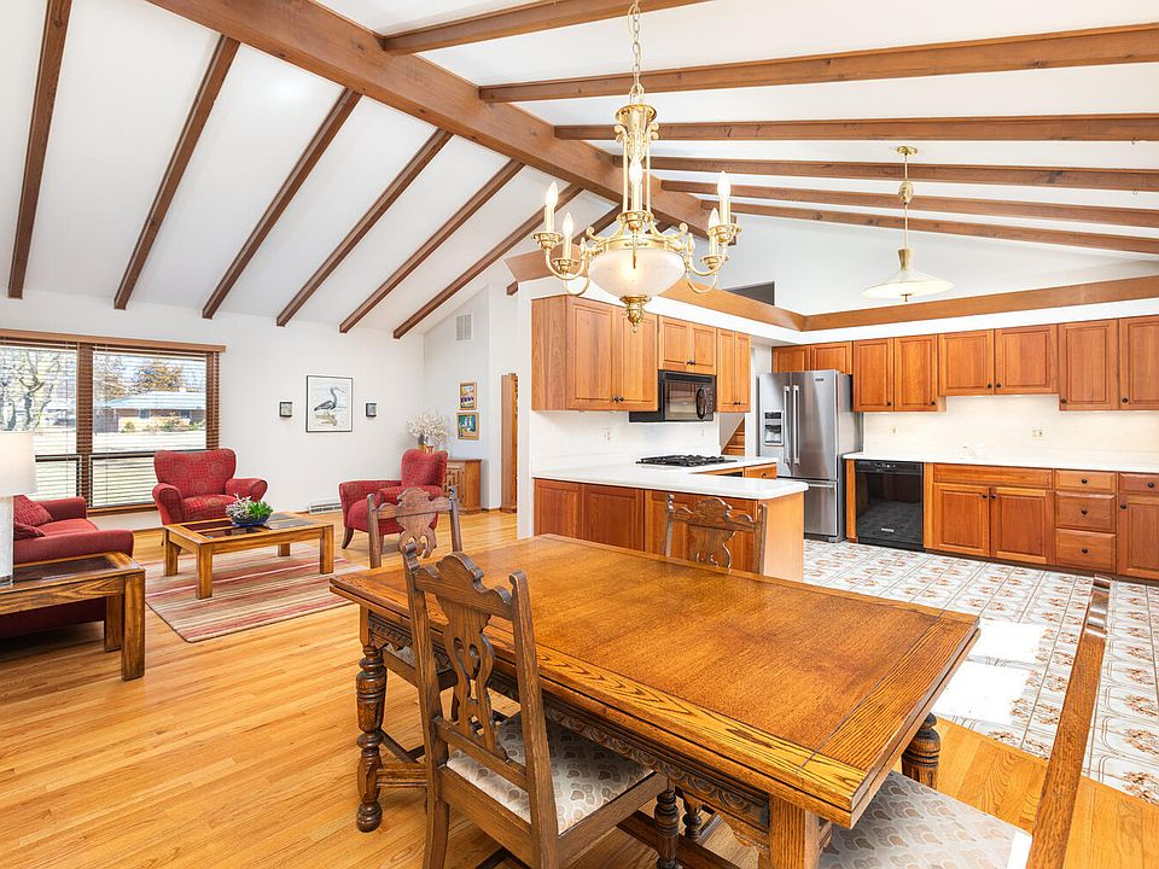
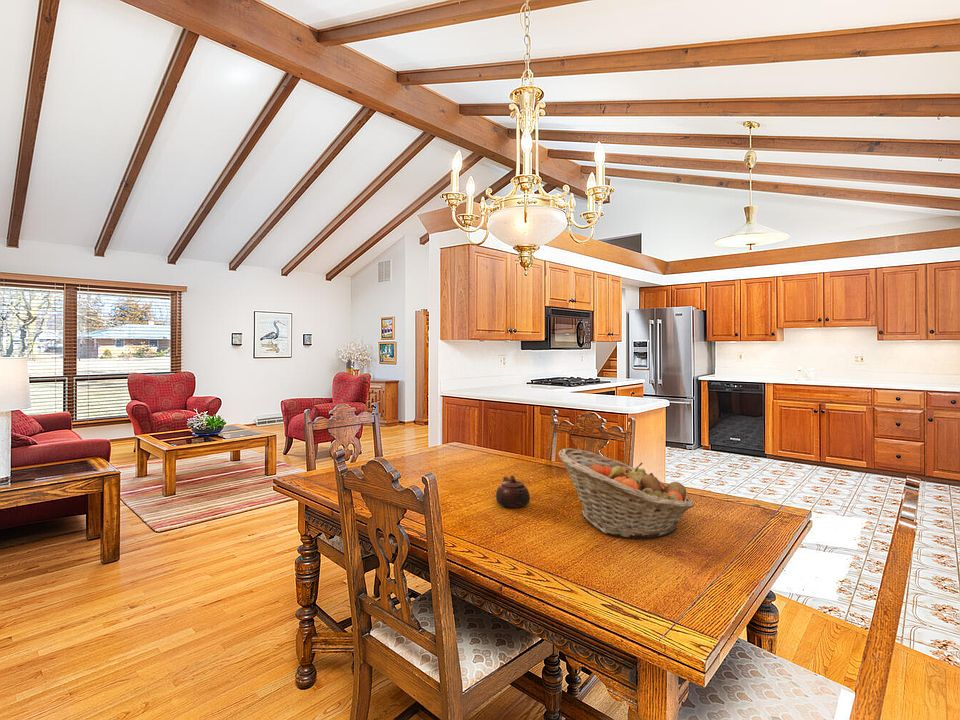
+ fruit basket (621, 487)
+ teapot (512, 489)
